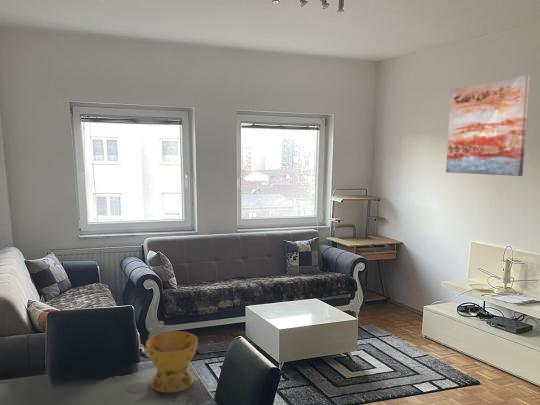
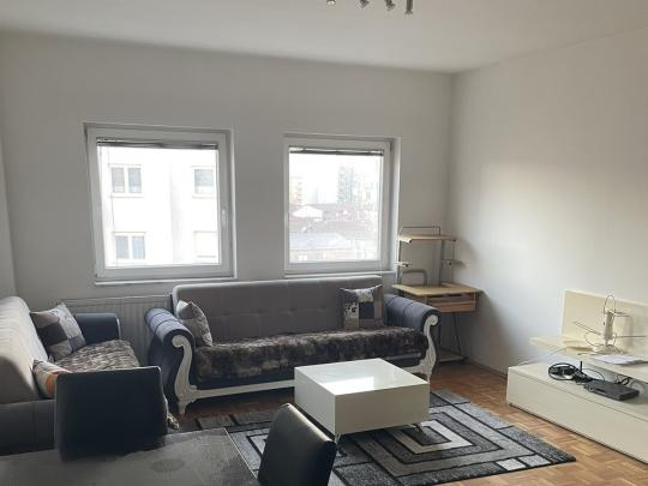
- wall art (483, 129)
- bowl (172, 361)
